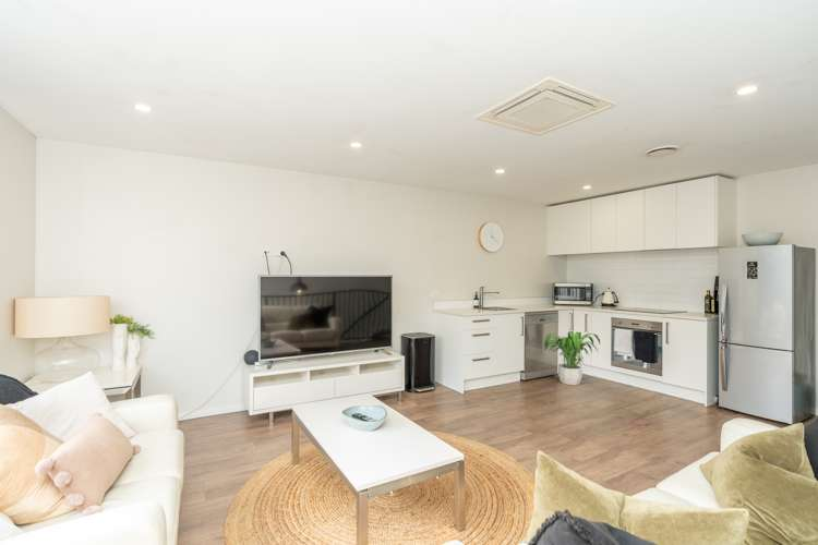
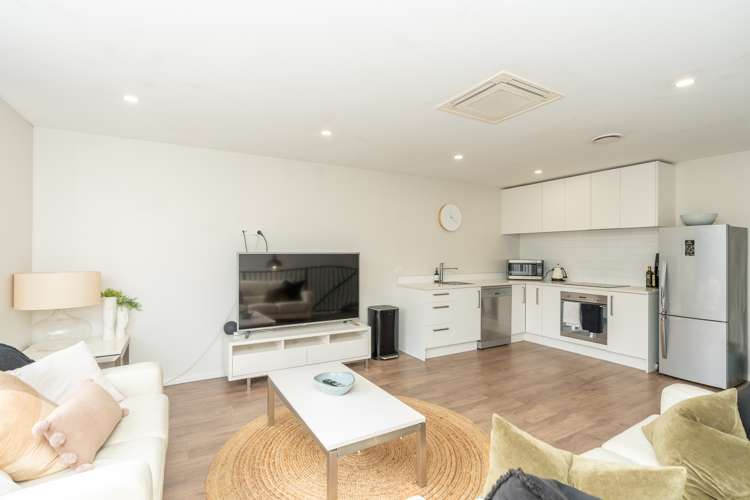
- potted plant (572, 358)
